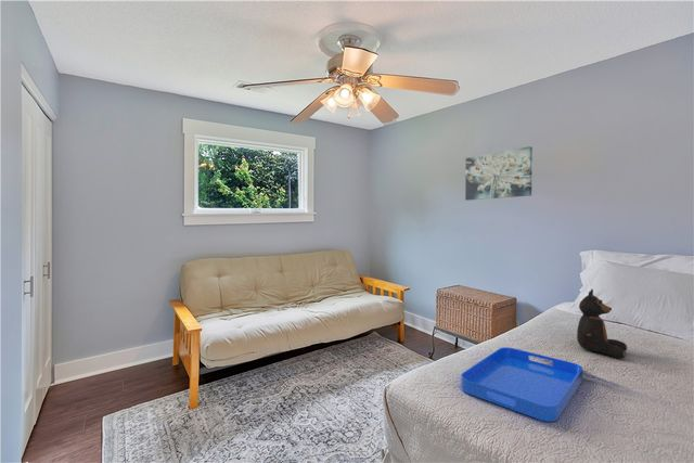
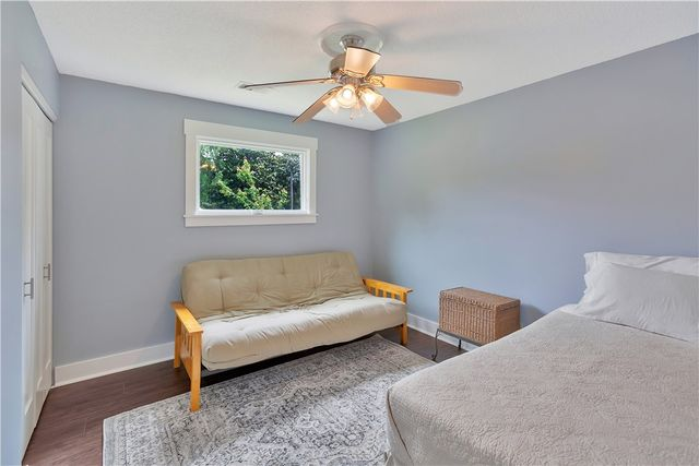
- teddy bear (601, 321)
- wall art (496, 175)
- serving tray (523, 377)
